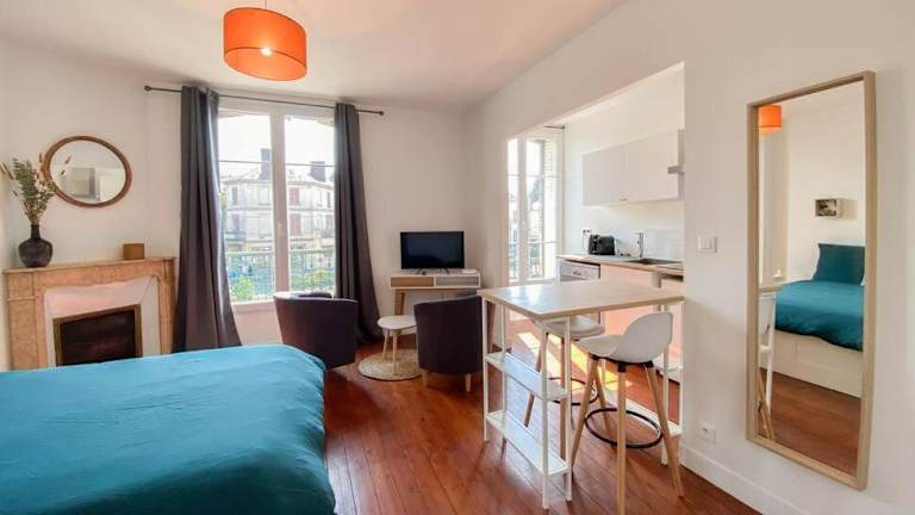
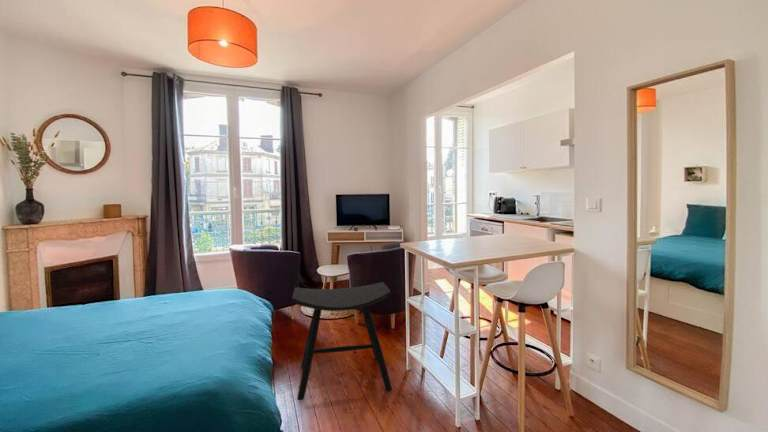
+ stool (342, 346)
